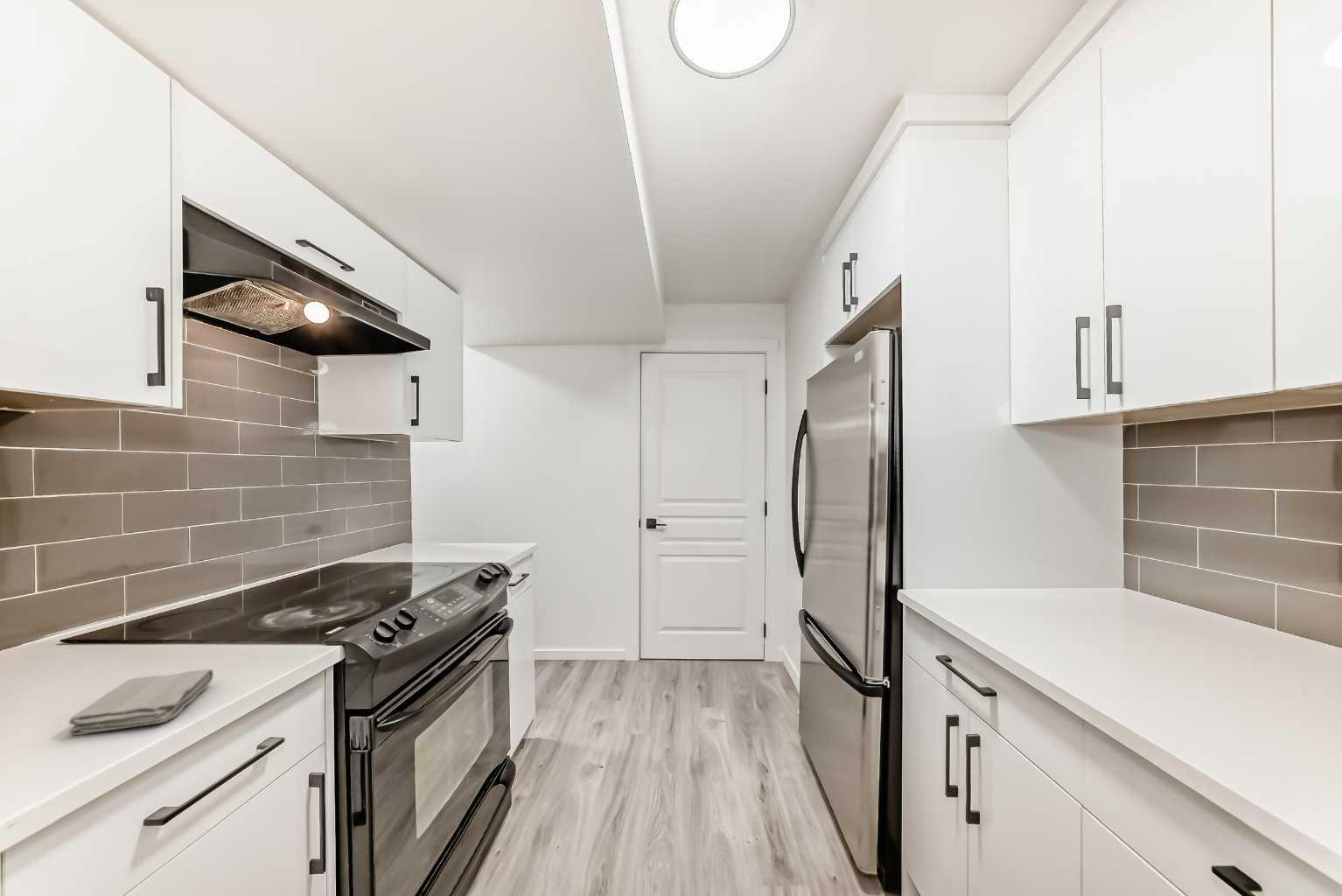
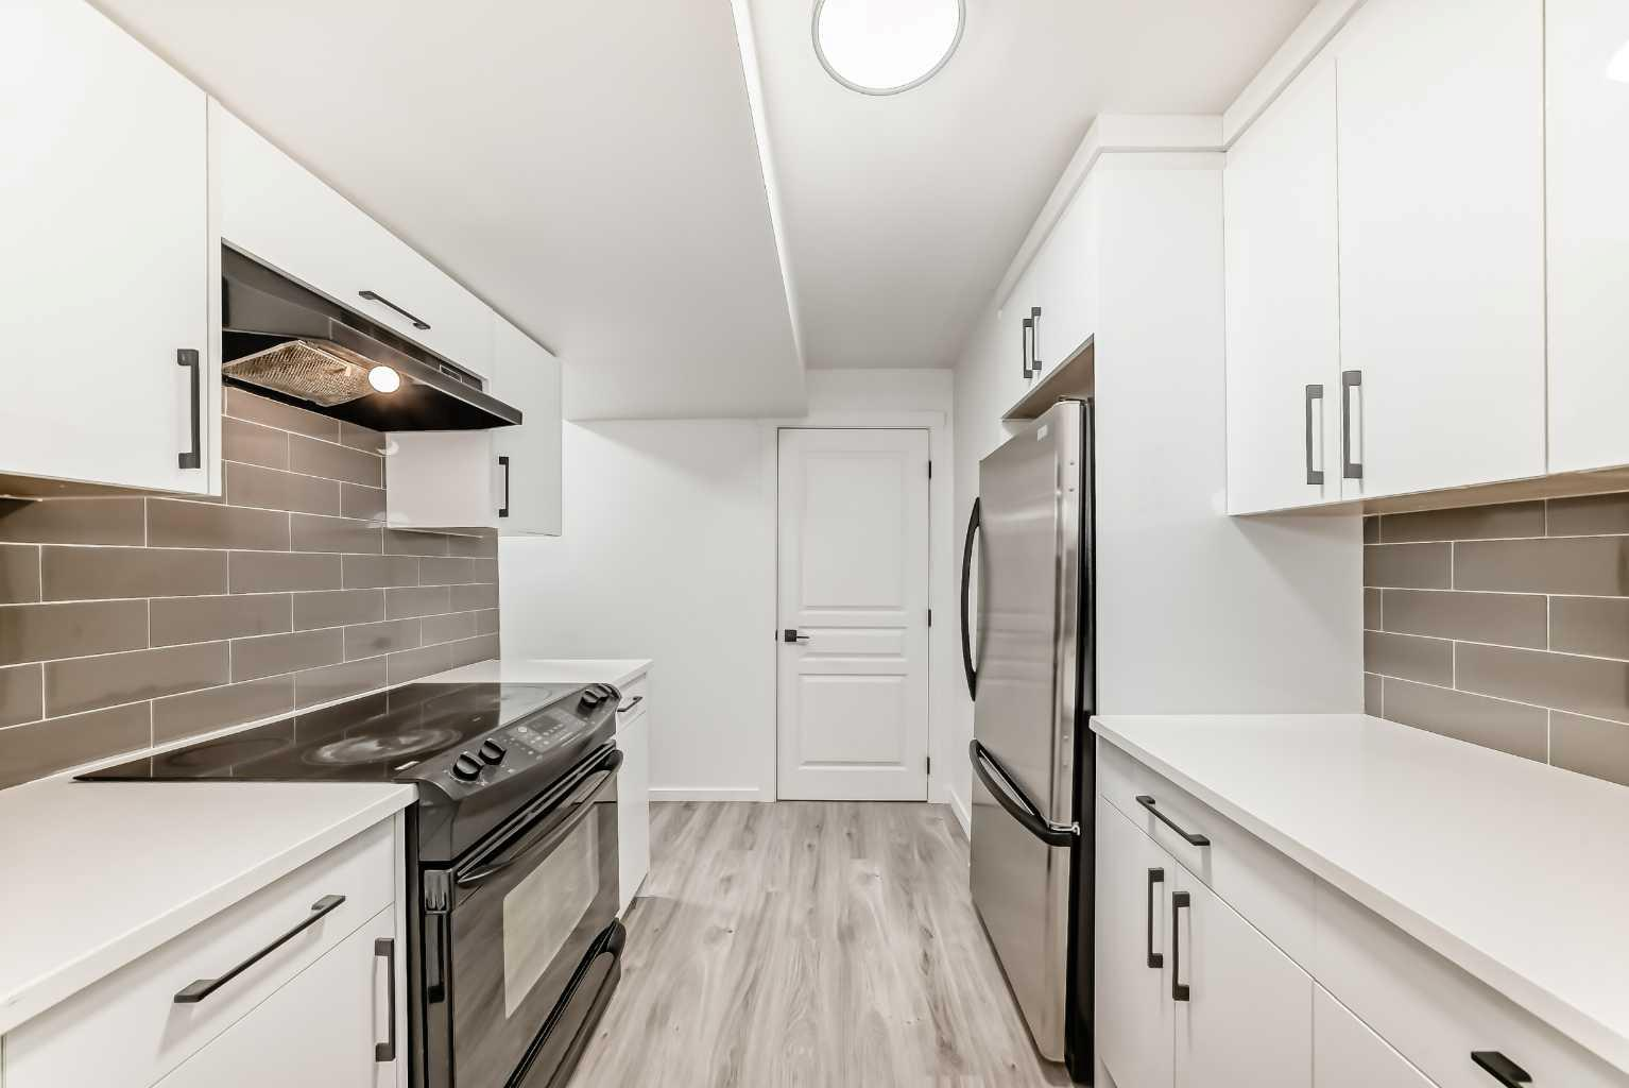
- washcloth (147, 696)
